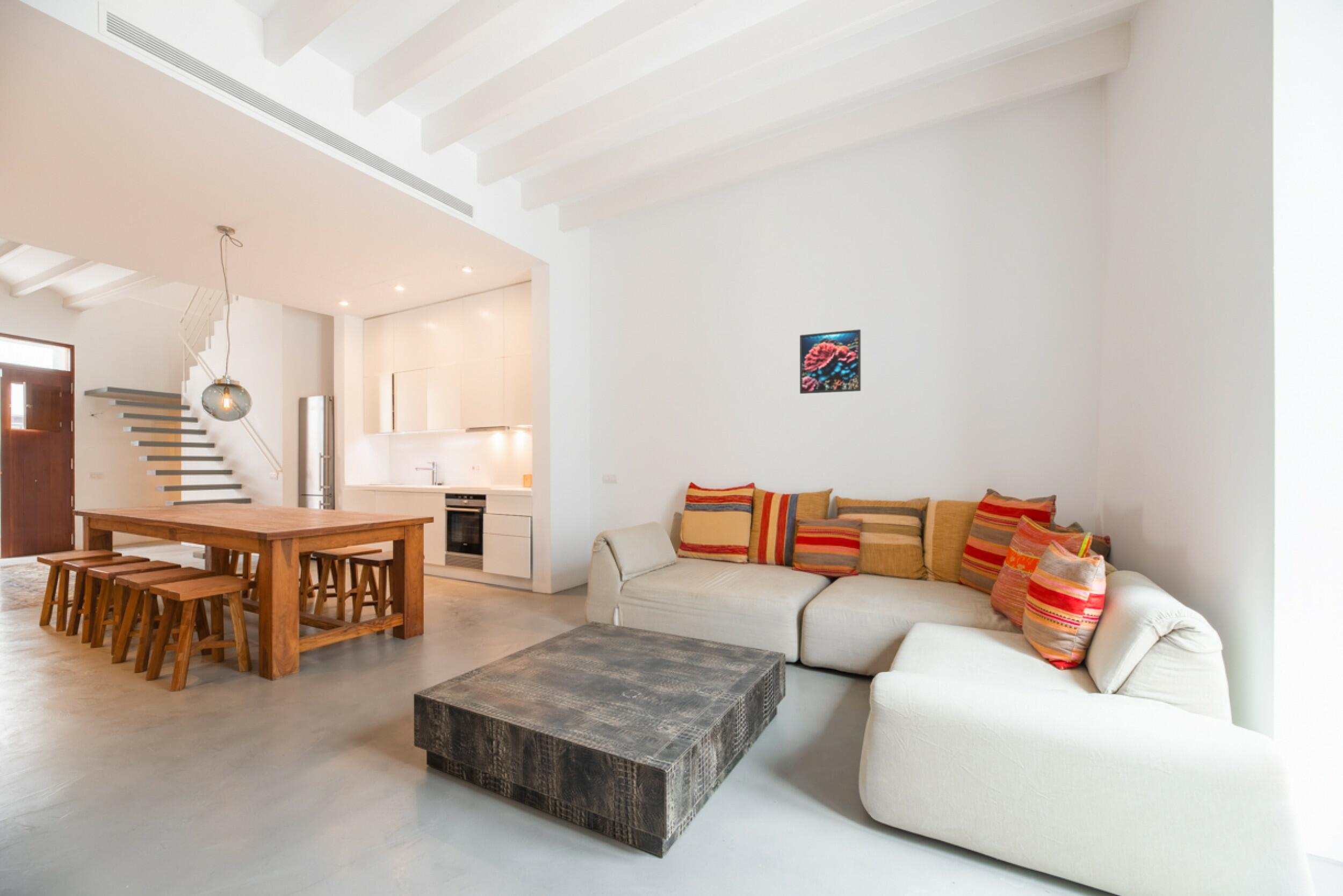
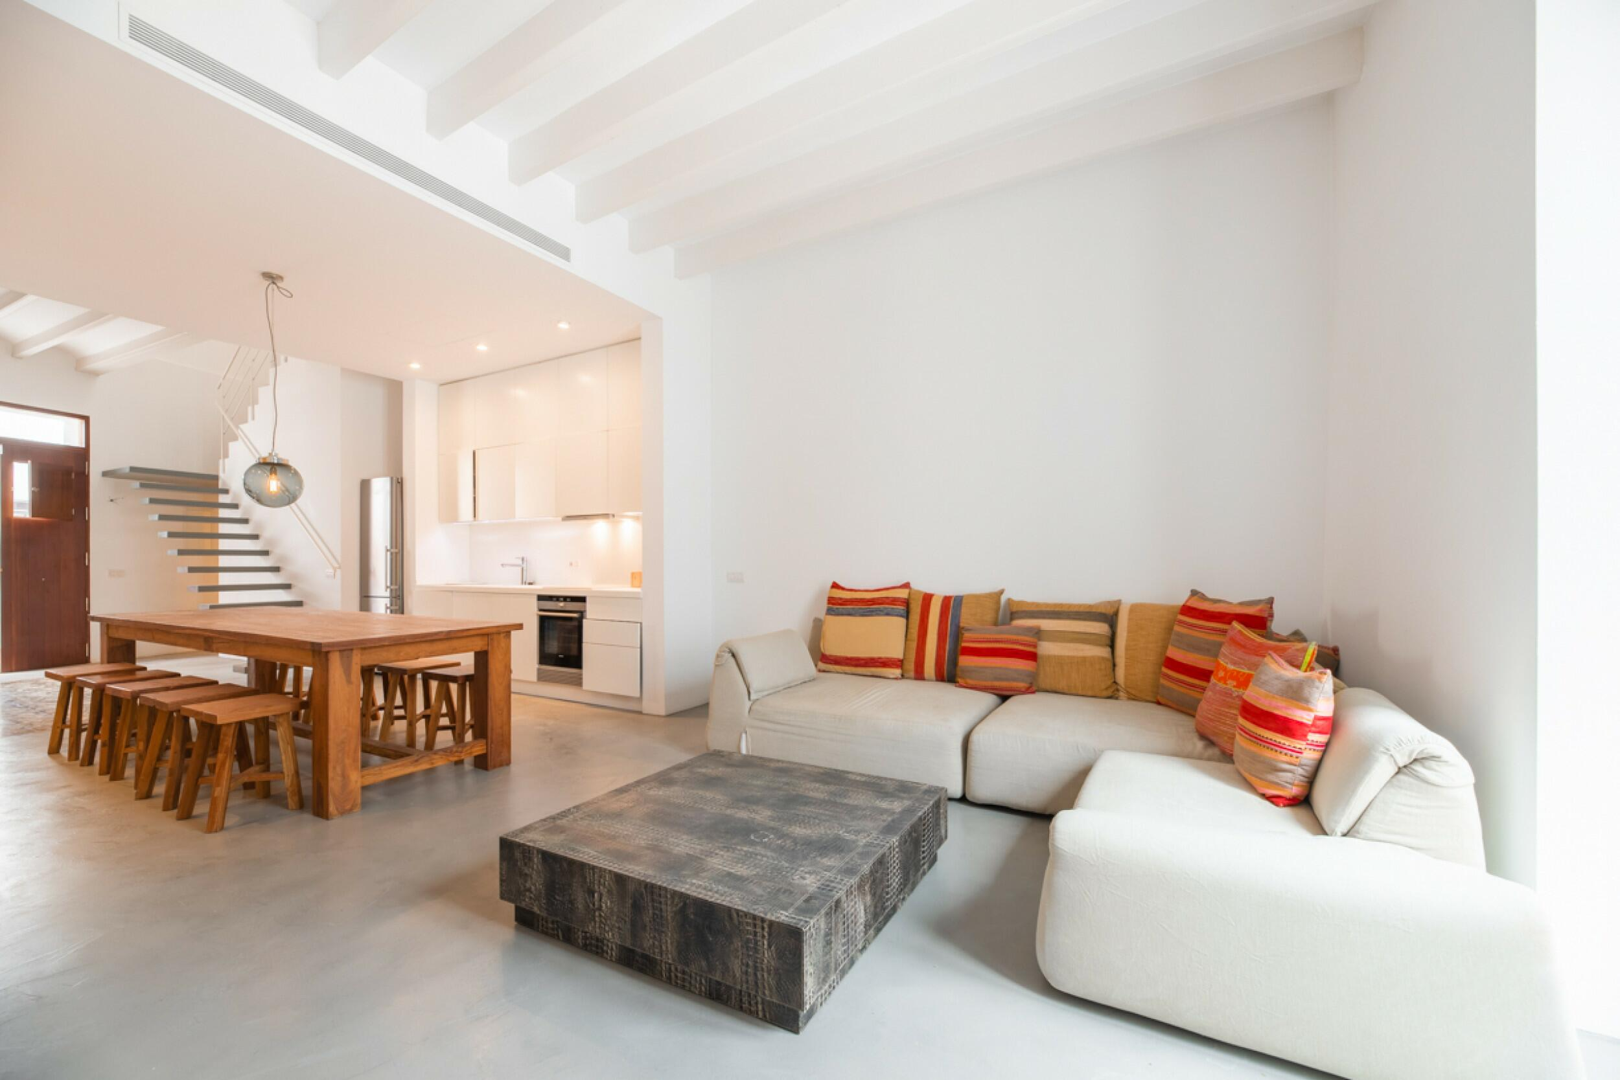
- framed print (829, 362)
